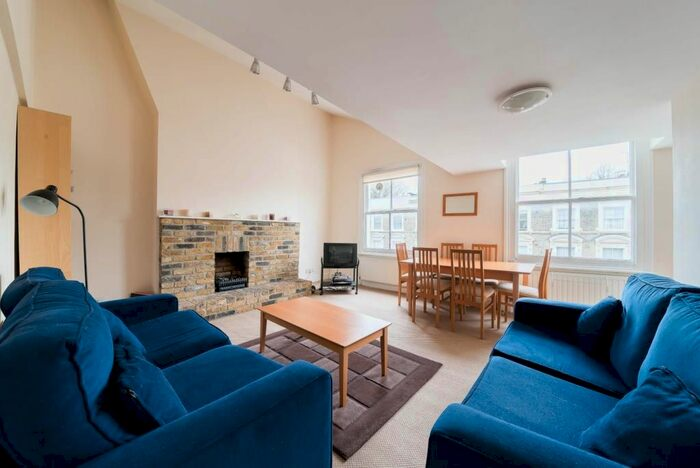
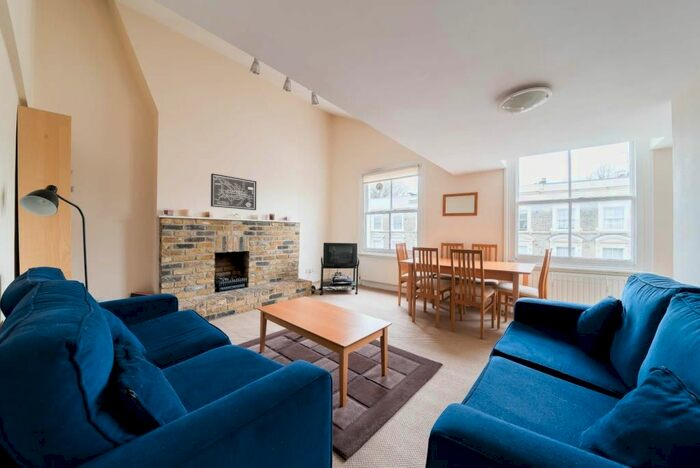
+ wall art (234, 193)
